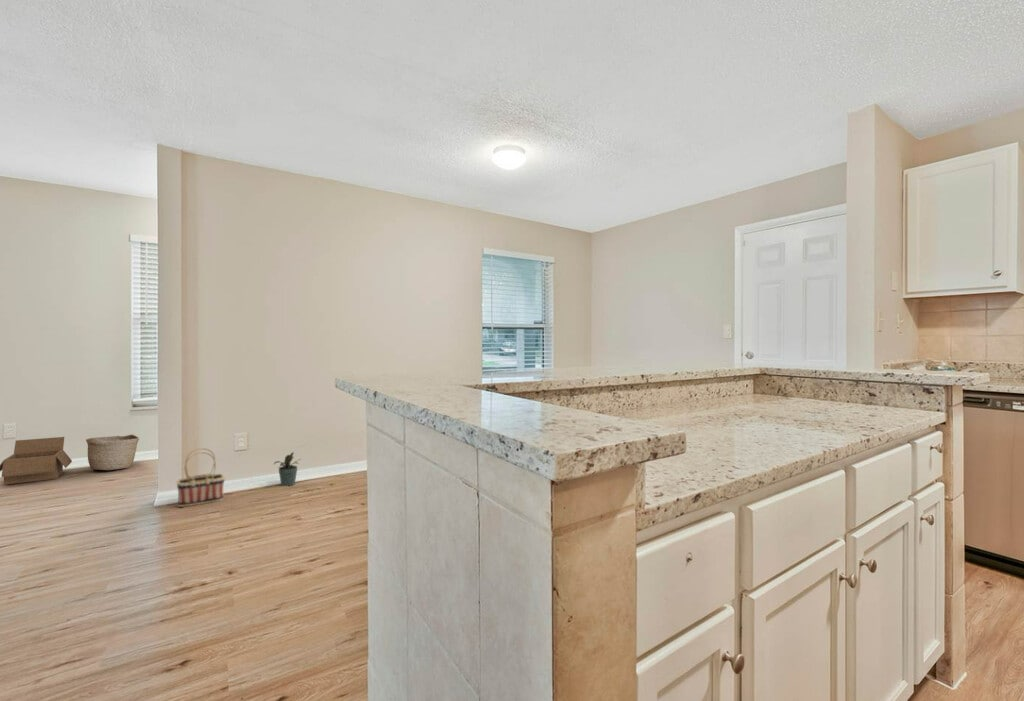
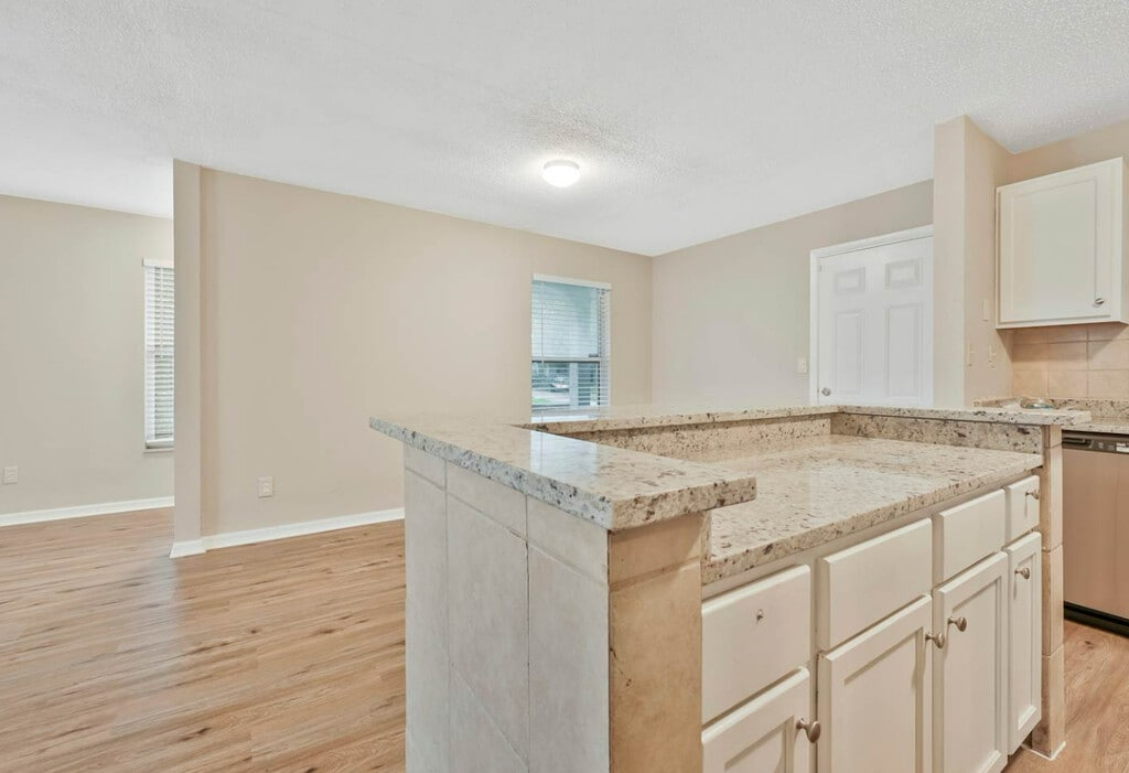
- potted plant (287, 468)
- basket (201, 475)
- basket (113, 450)
- box (34, 460)
